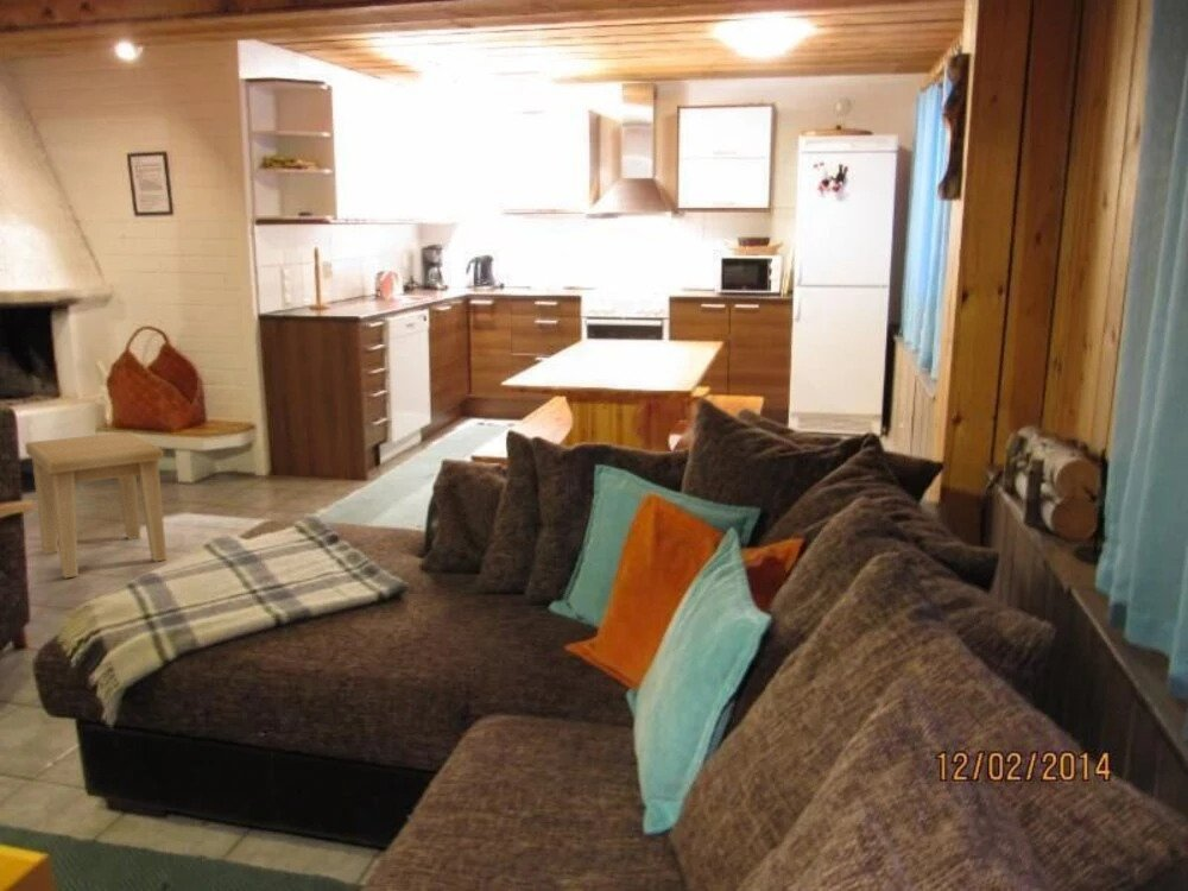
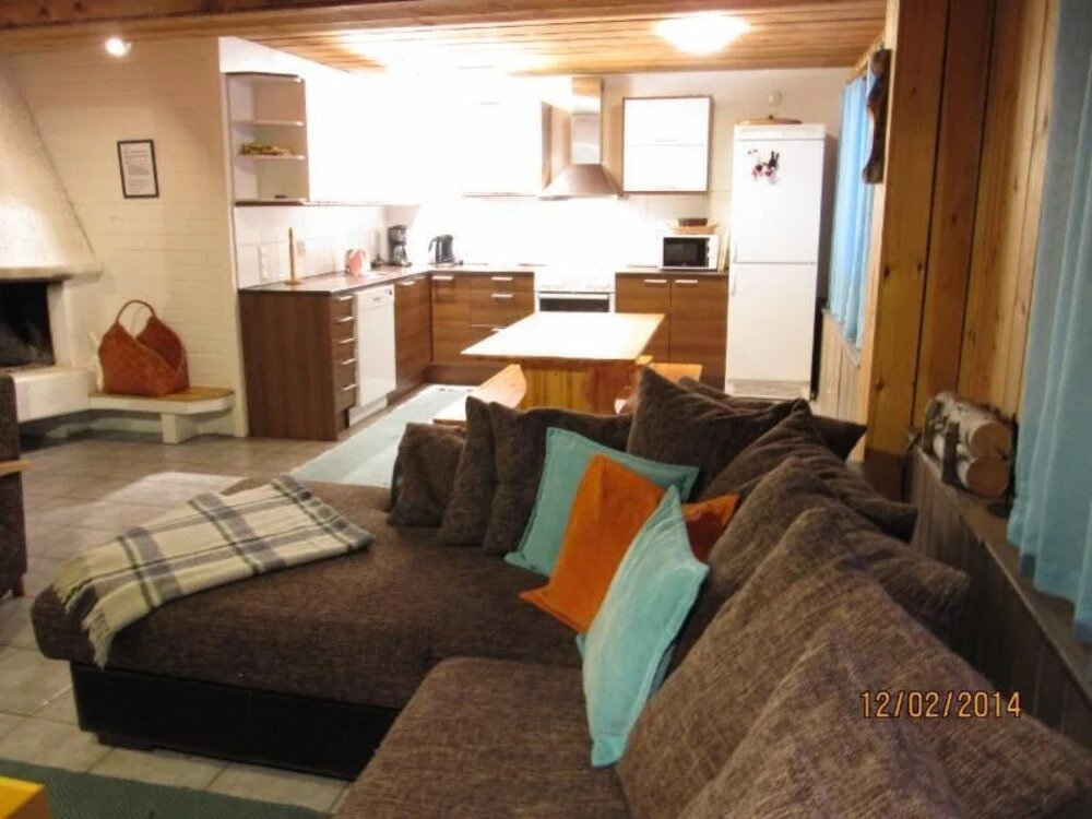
- side table (96, 480)
